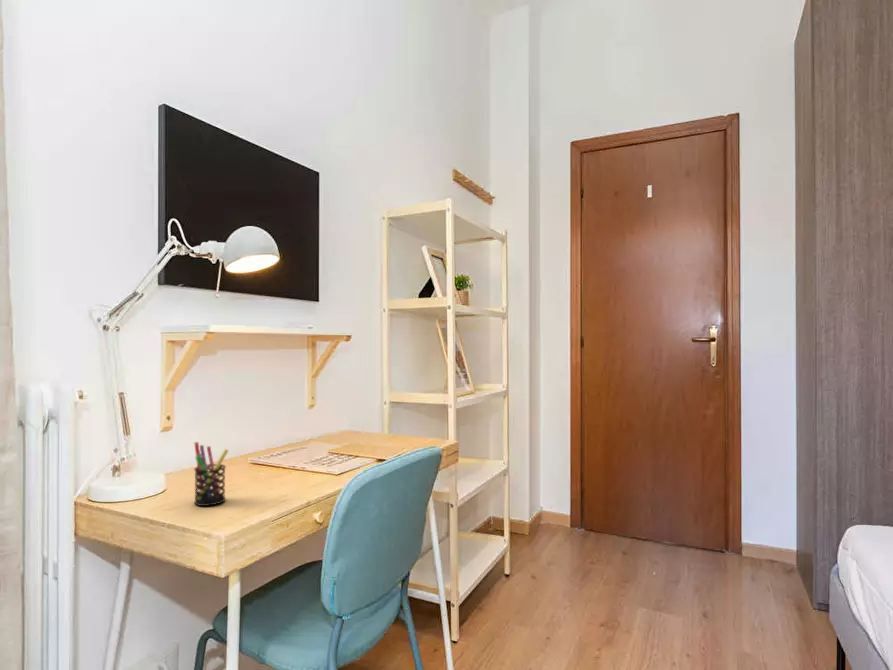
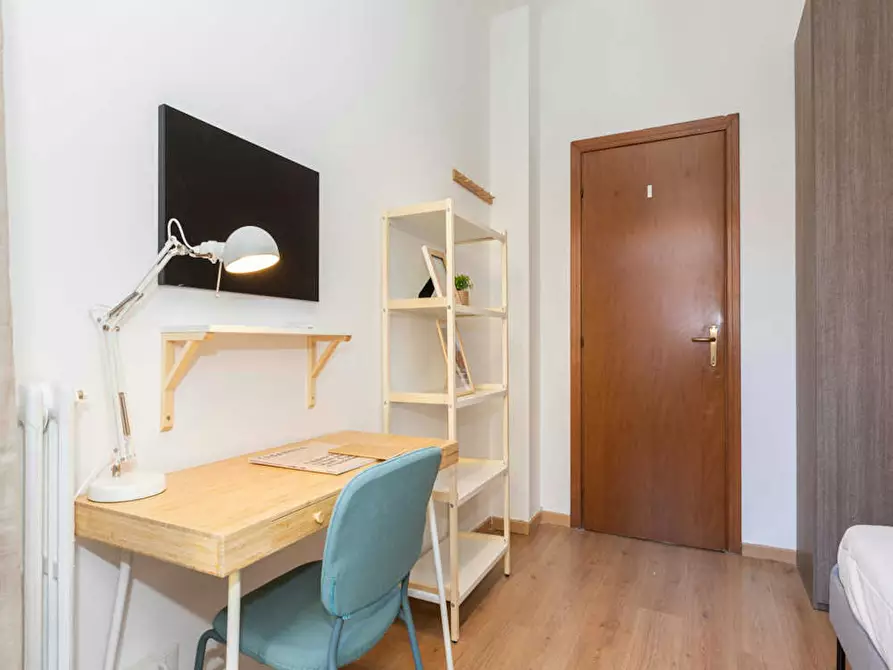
- pen holder (206, 472)
